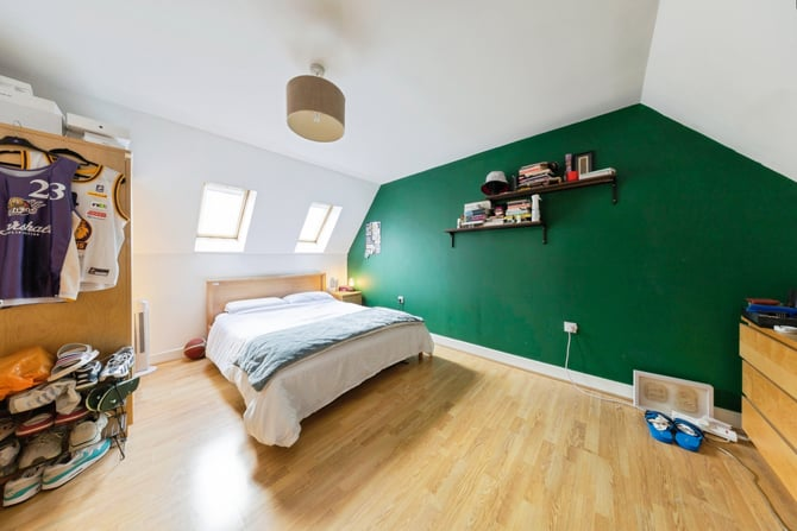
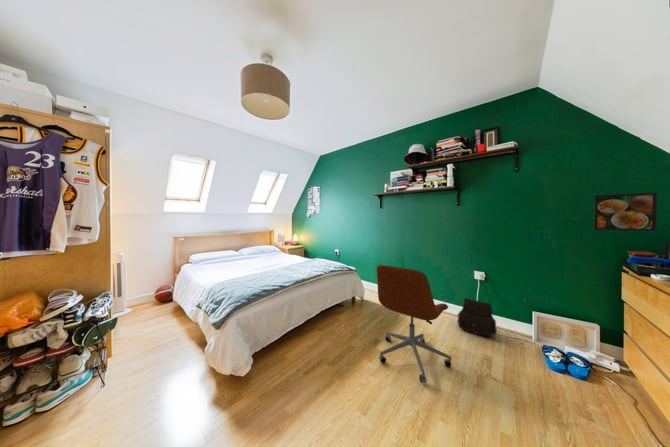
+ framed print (623, 212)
+ office chair (411, 309)
+ satchel (476, 315)
